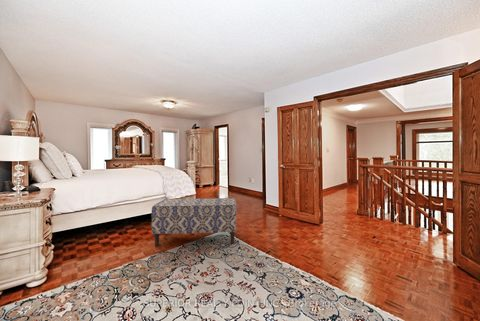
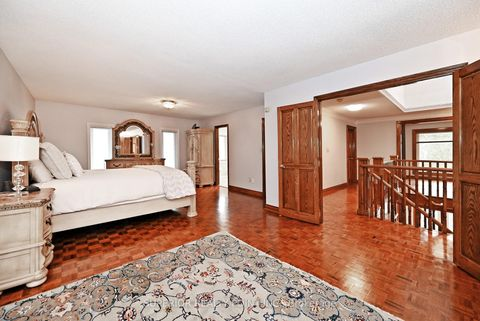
- bench (197, 220)
